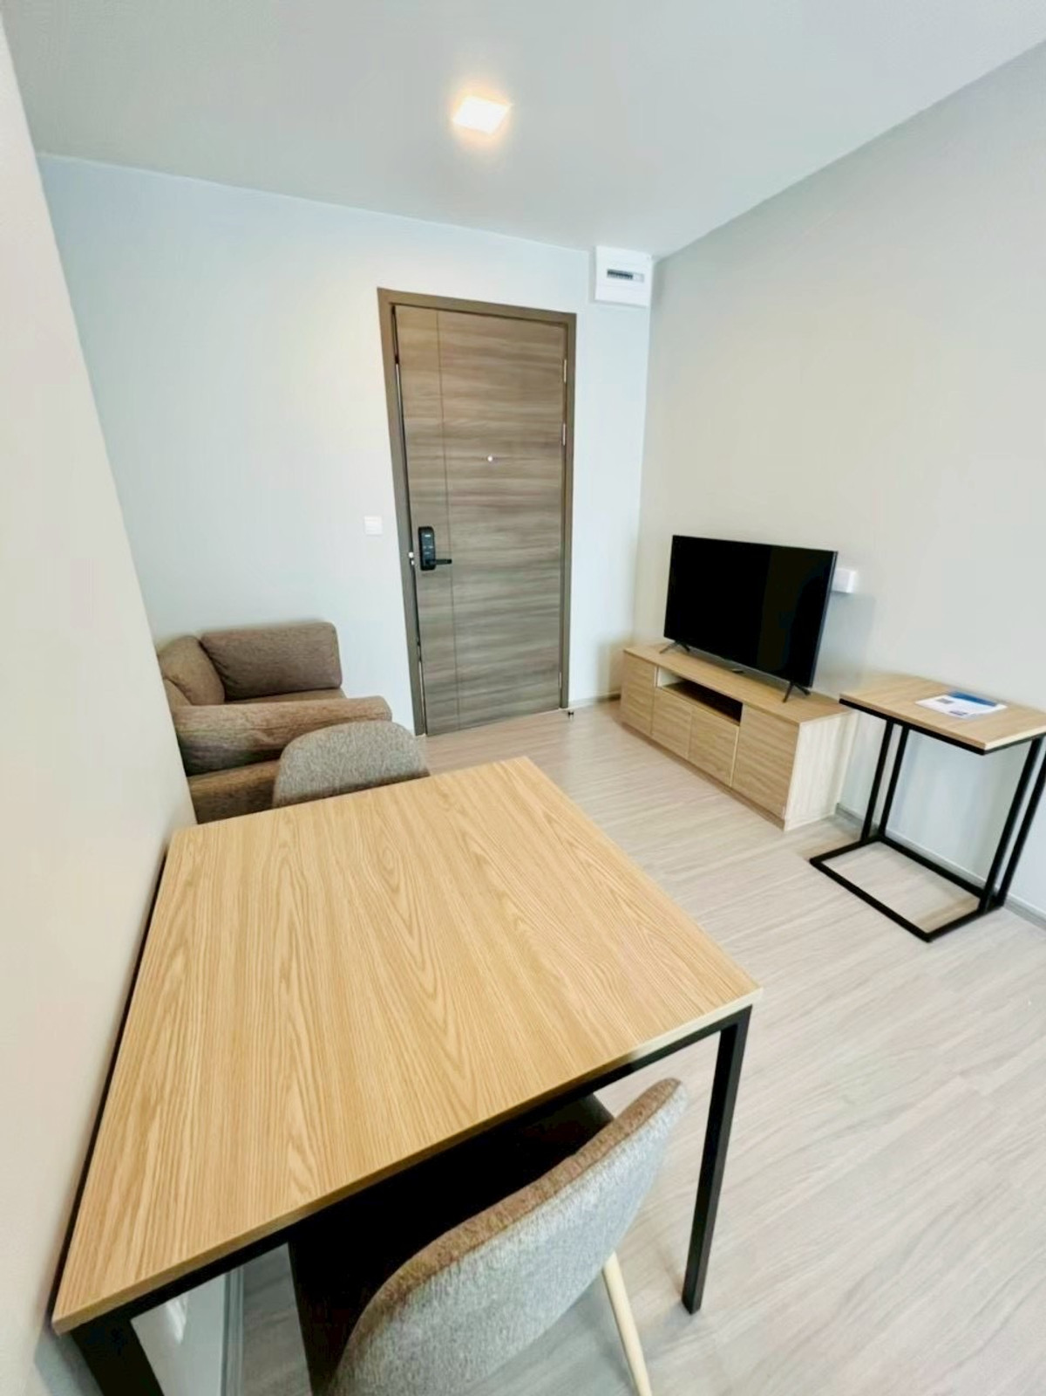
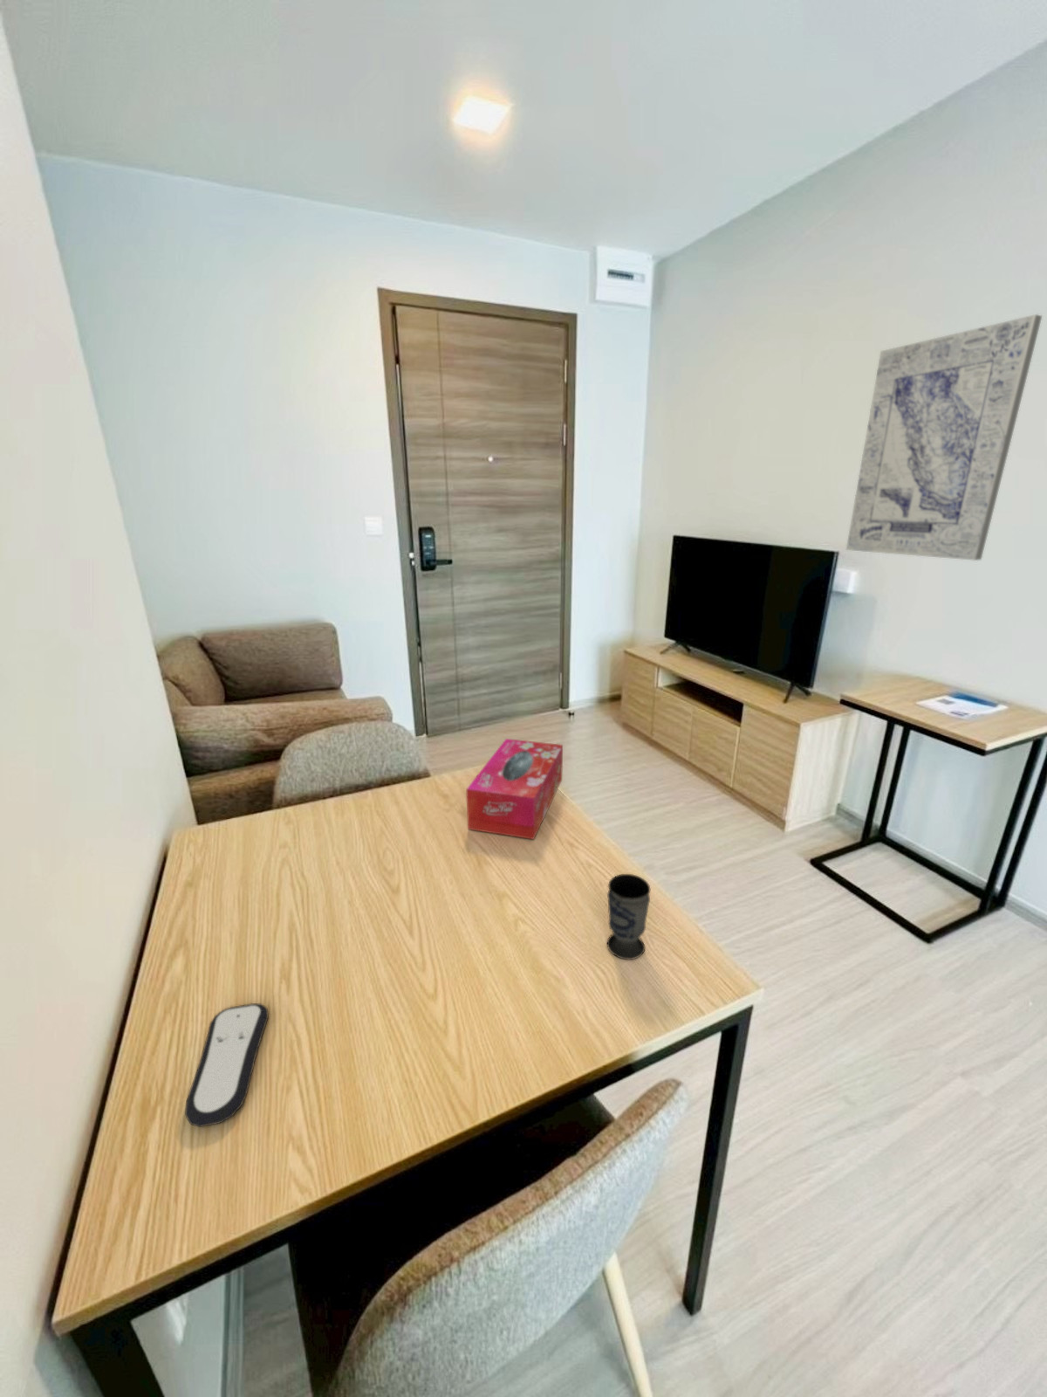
+ wall art (928, 451)
+ tissue box (518, 784)
+ cup (627, 916)
+ remote control (228, 1058)
